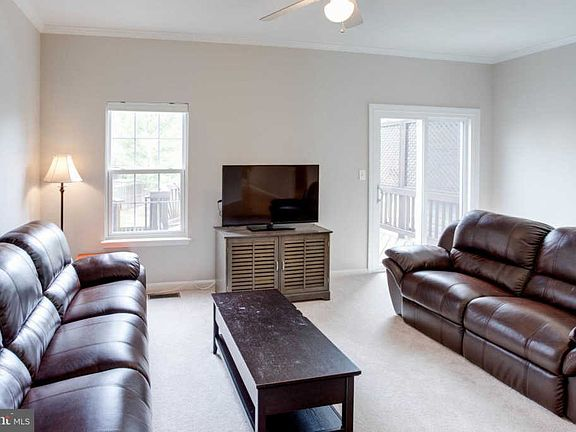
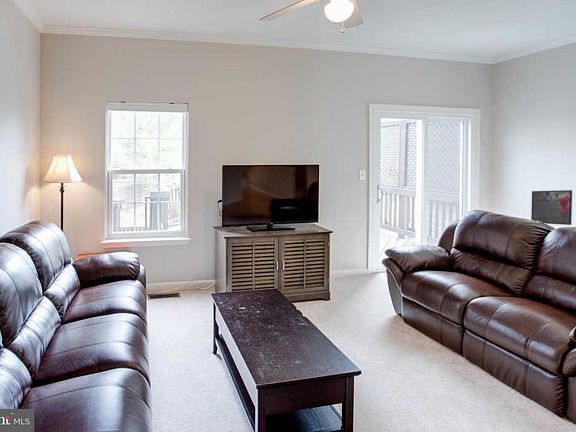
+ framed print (550, 207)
